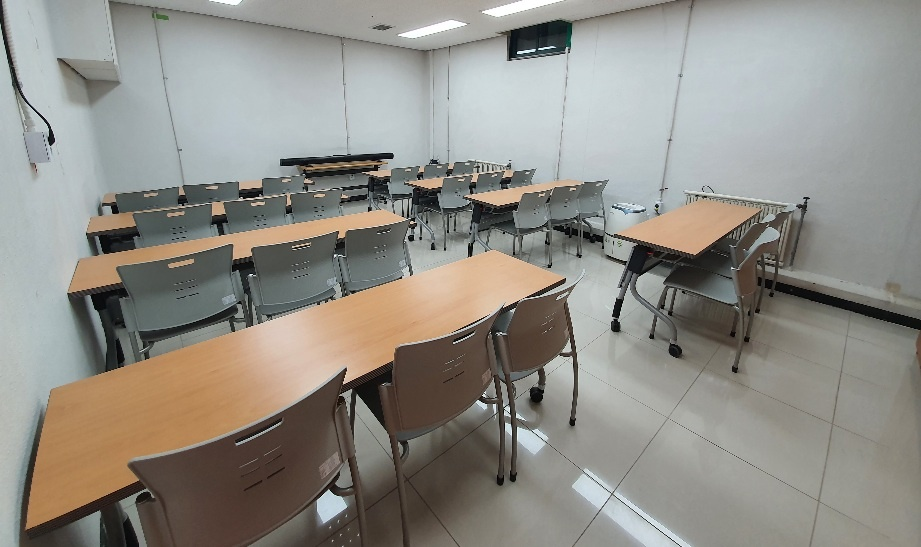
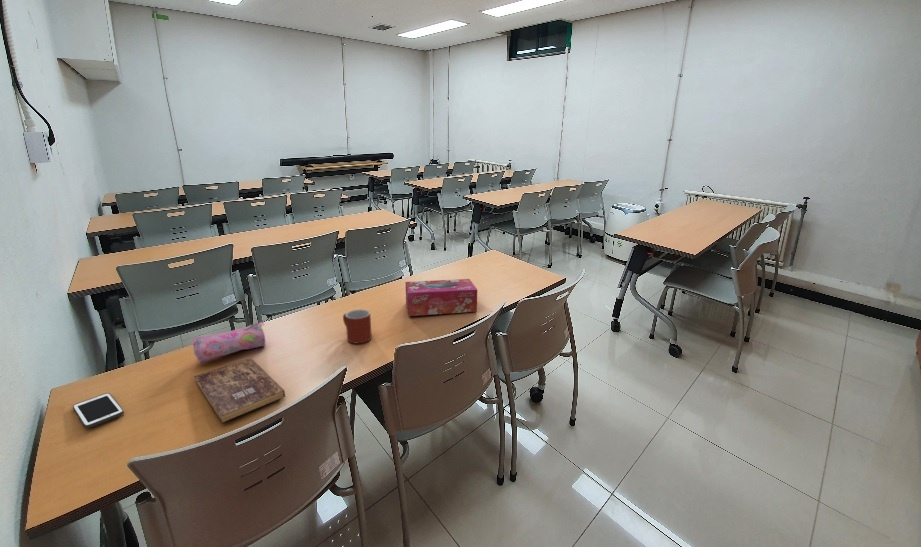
+ bible (237, 385)
+ tissue box (440, 296)
+ pencil case (231, 341)
+ cell phone (98, 409)
+ mug (354, 325)
